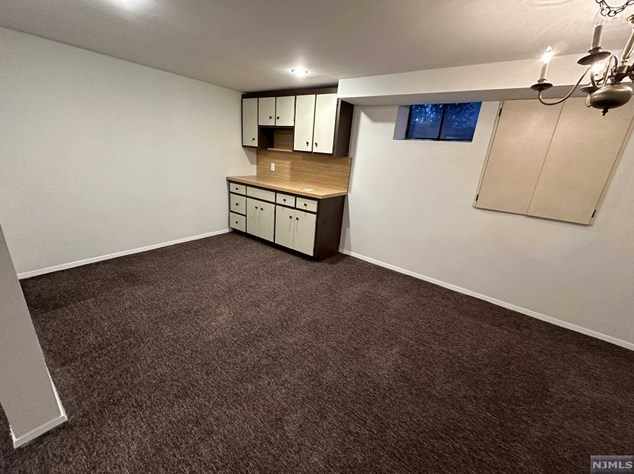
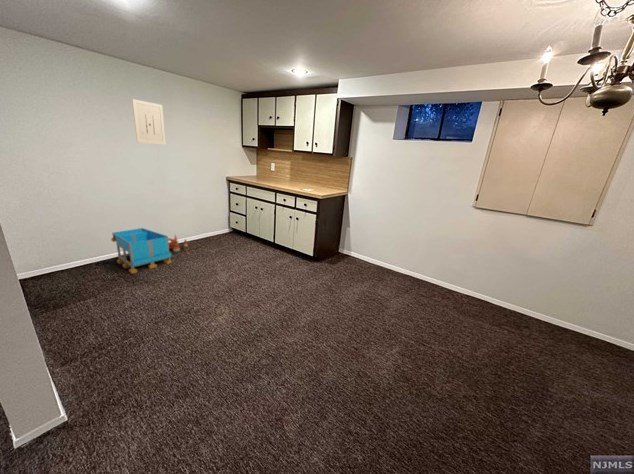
+ wall art (149, 123)
+ storage bin (141, 248)
+ stacking toy (175, 240)
